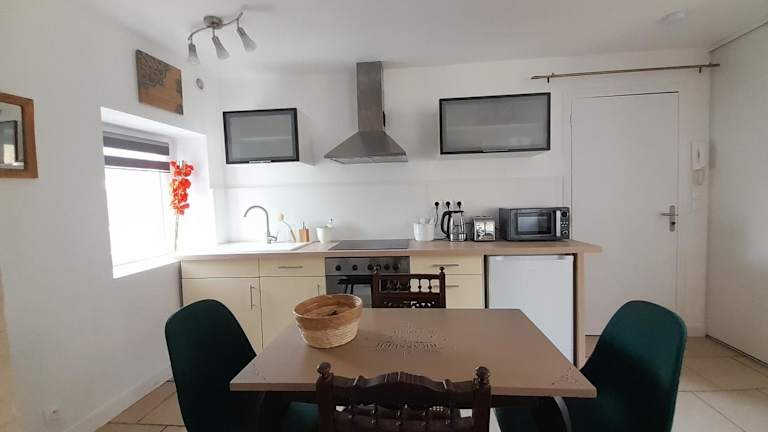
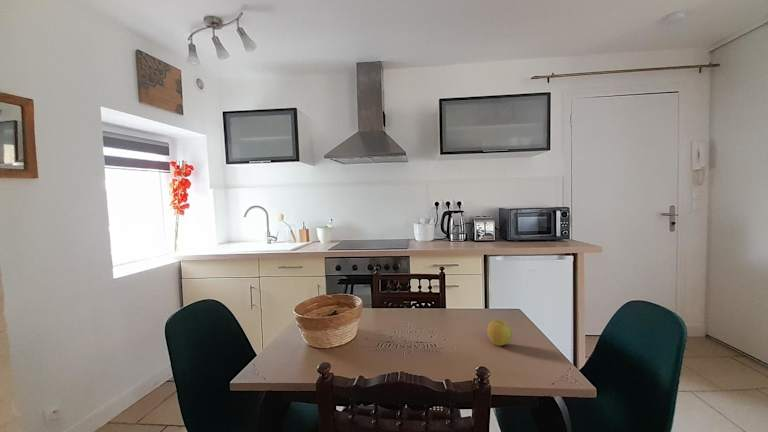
+ apple (499, 332)
